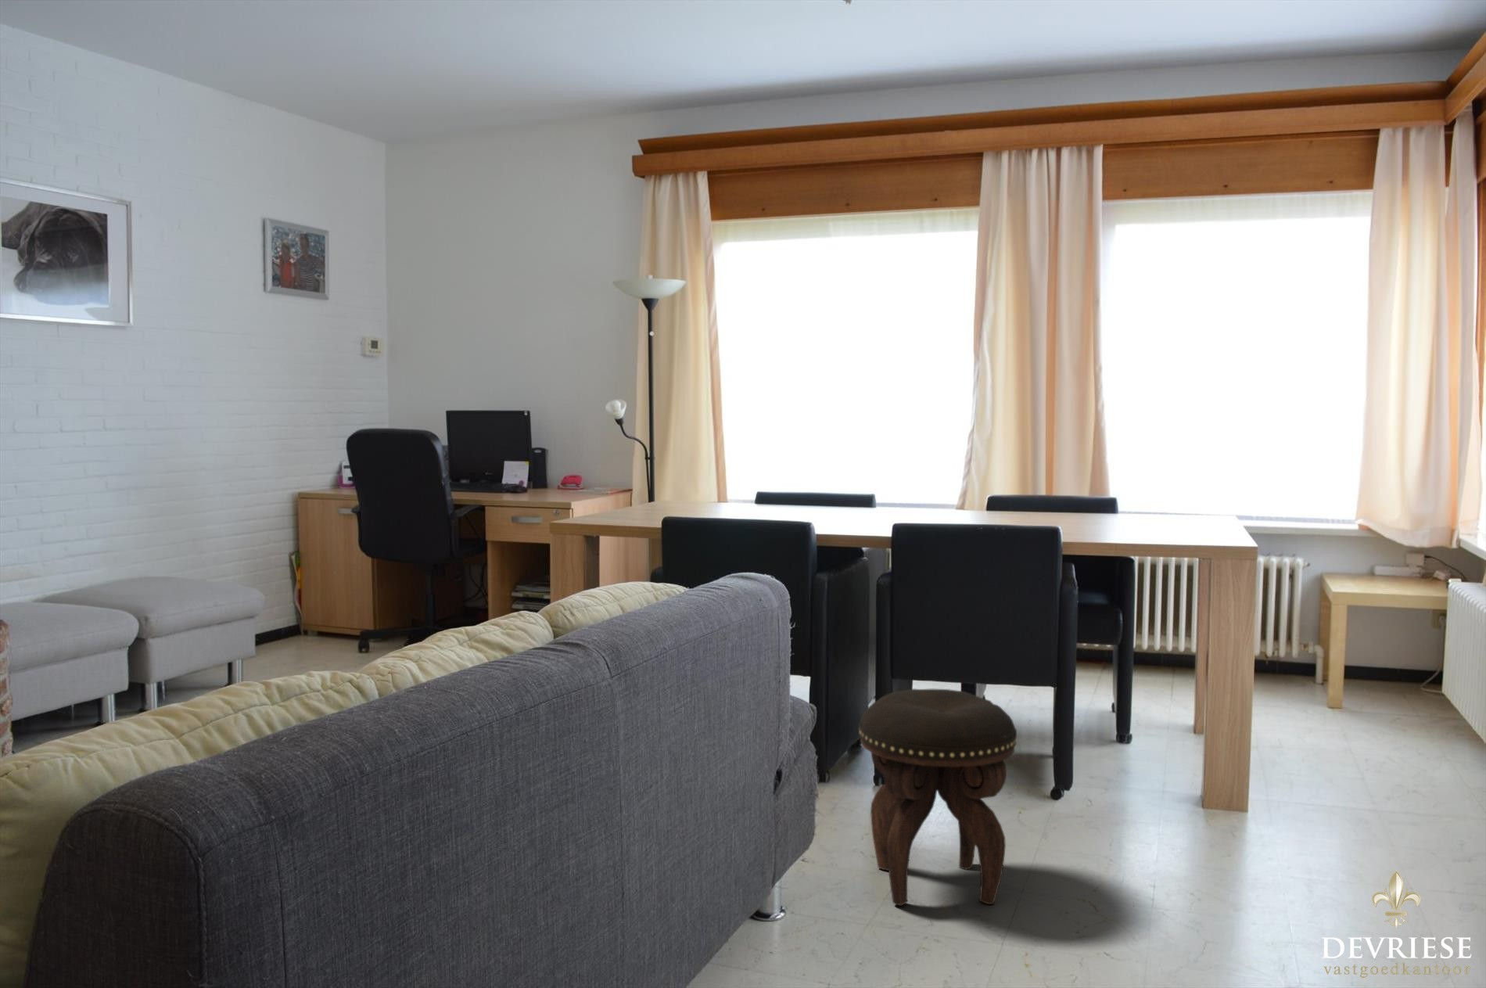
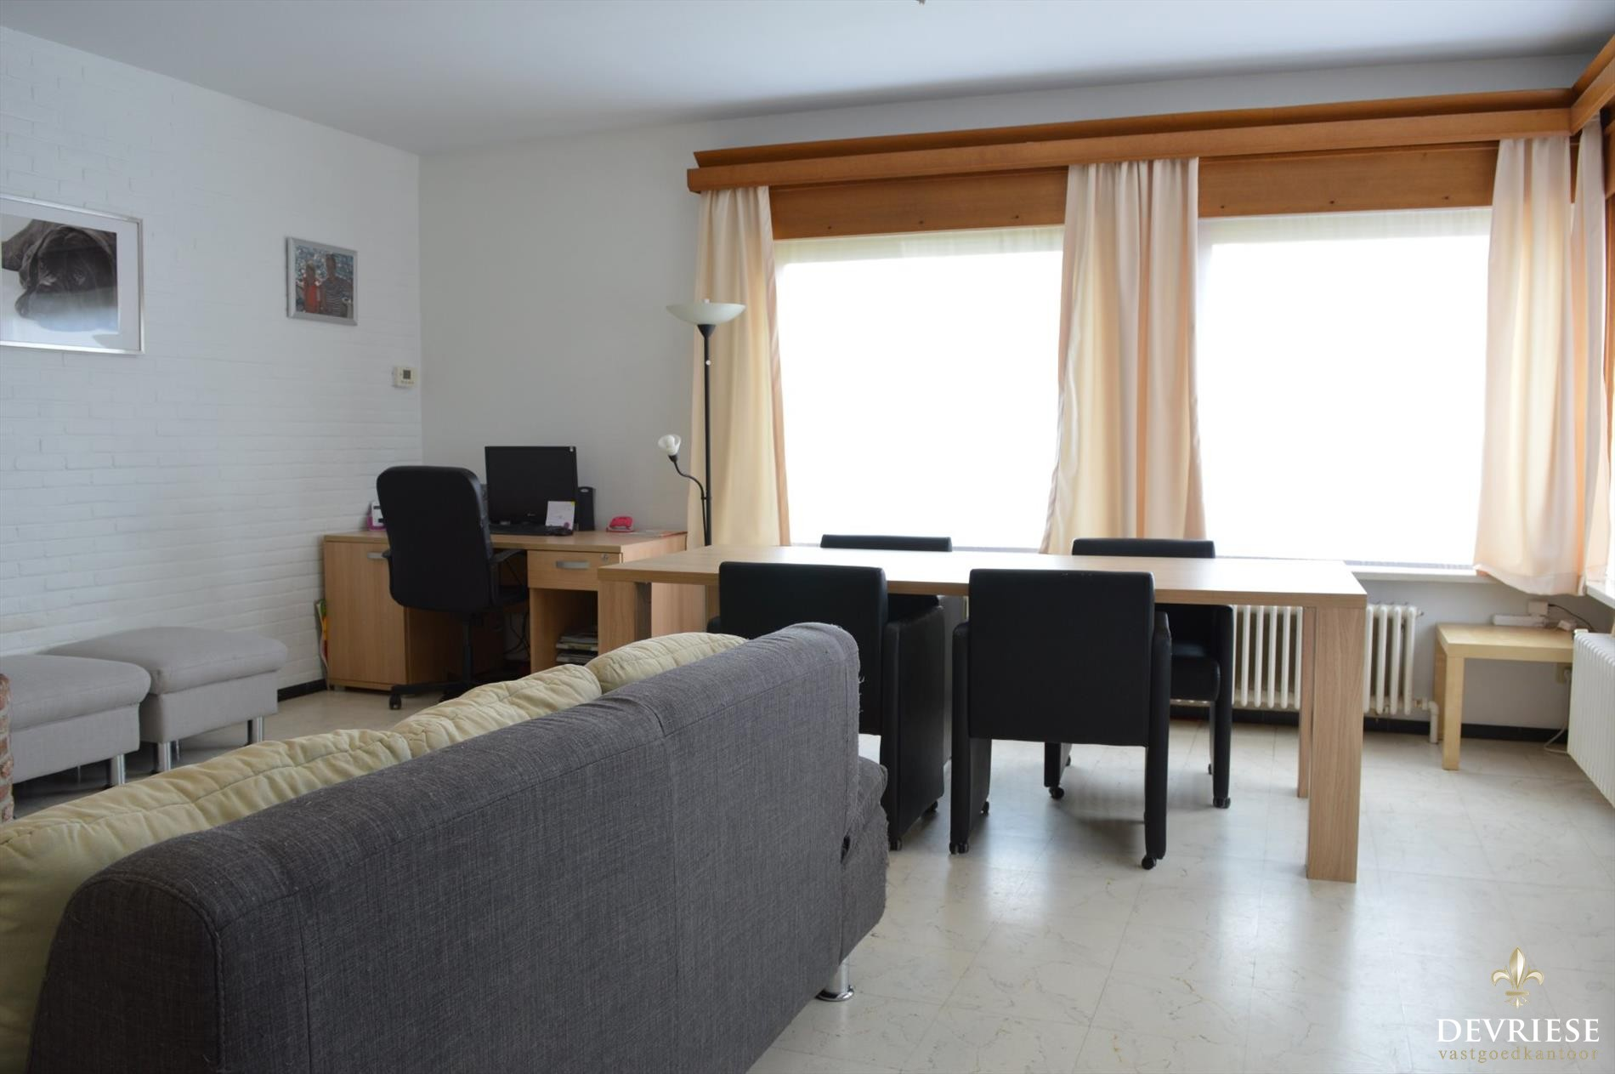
- footstool (936, 792)
